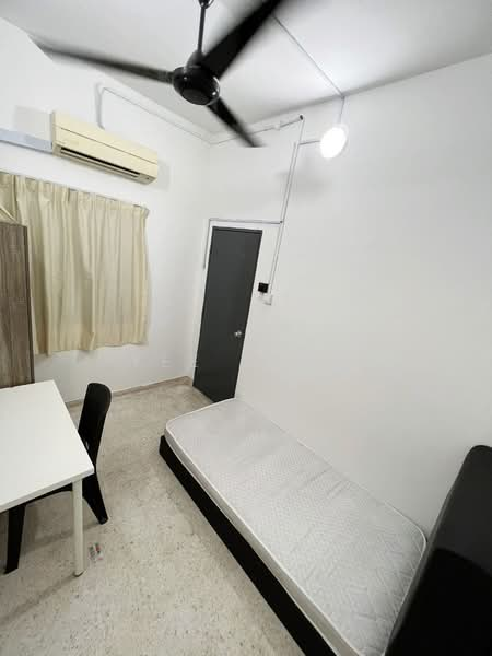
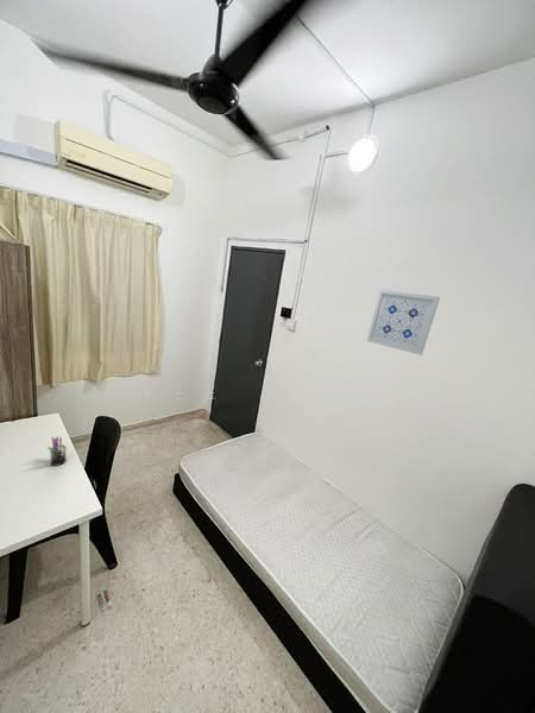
+ pen holder (56, 450)
+ wall art (399, 321)
